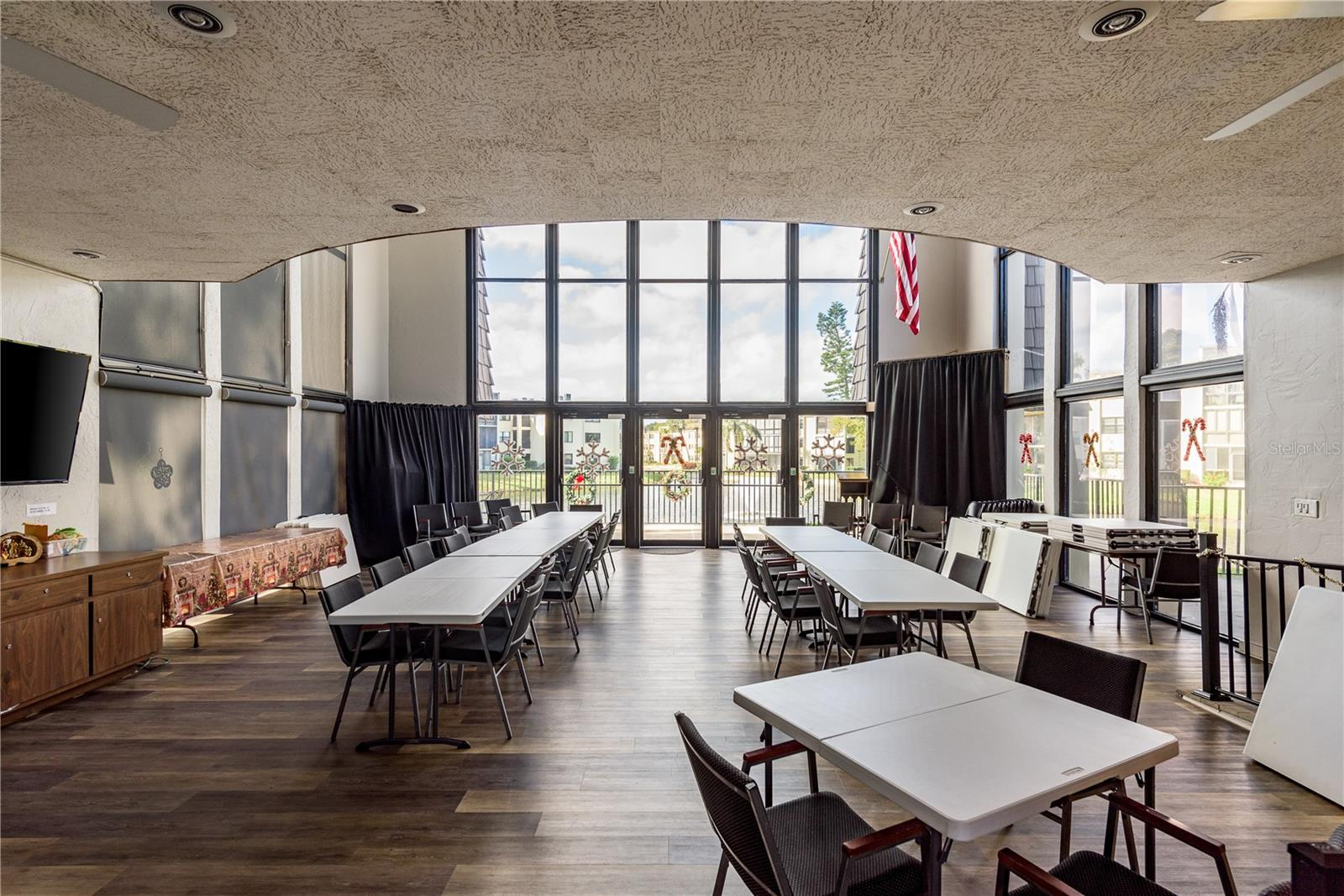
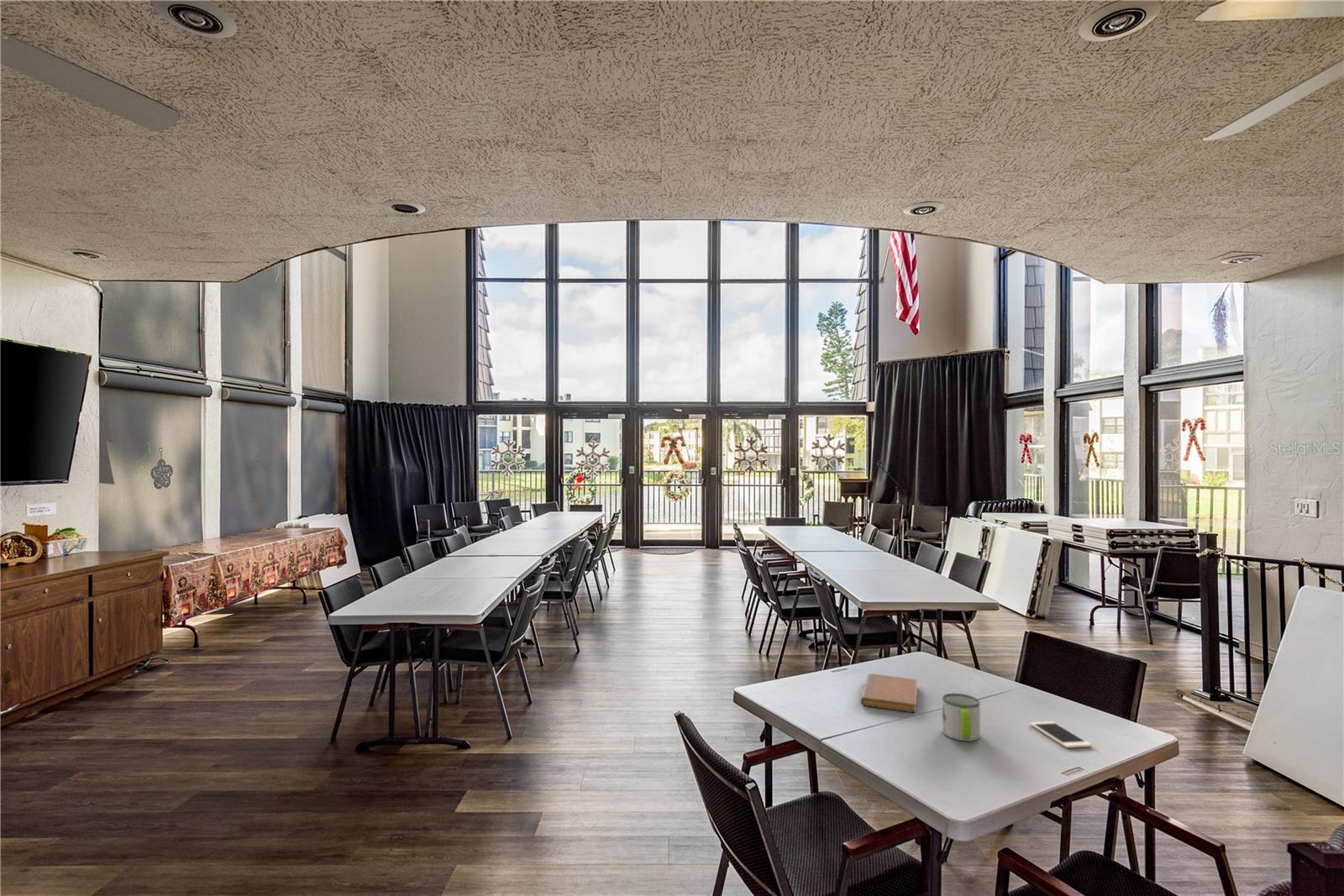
+ cell phone (1059, 734)
+ mug (962, 719)
+ notebook (890, 691)
